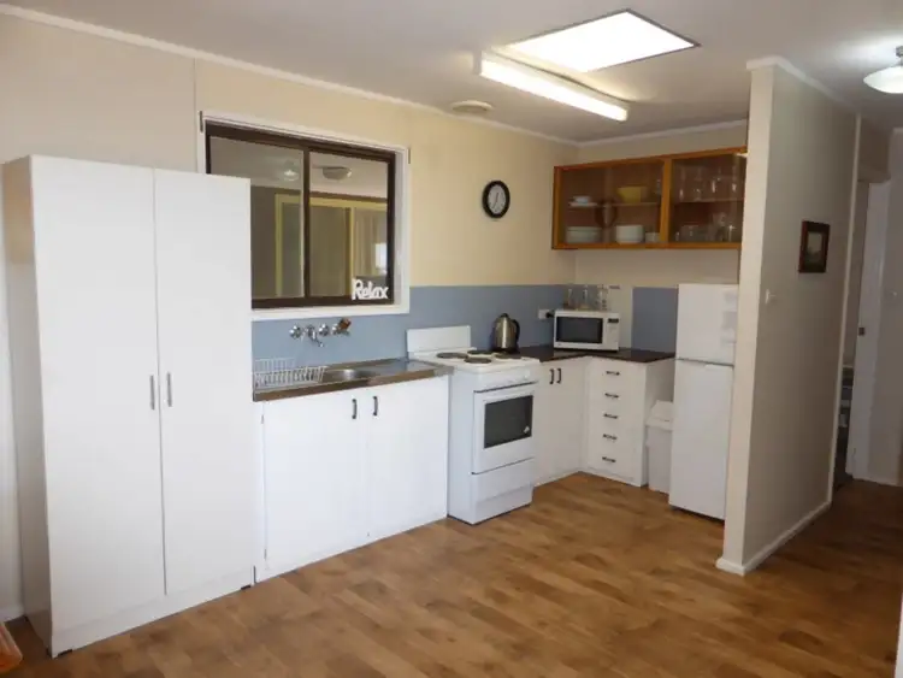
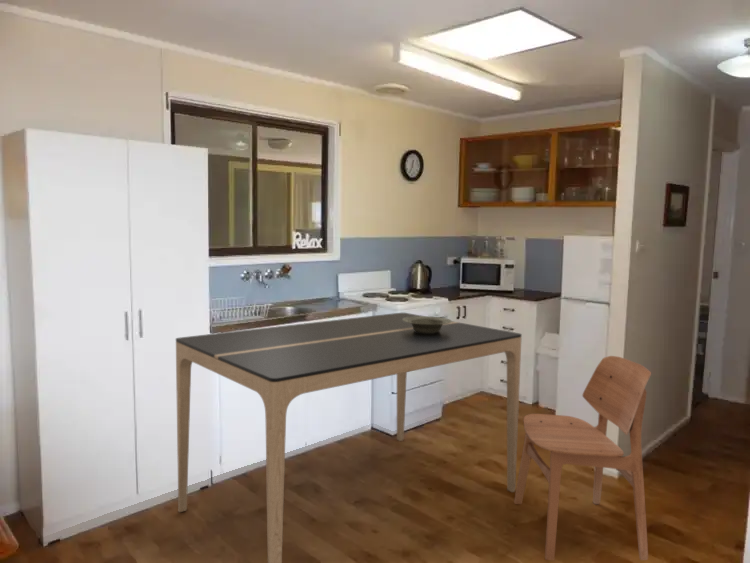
+ bowl (426, 325)
+ dining table (347, 384)
+ dining chair (582, 447)
